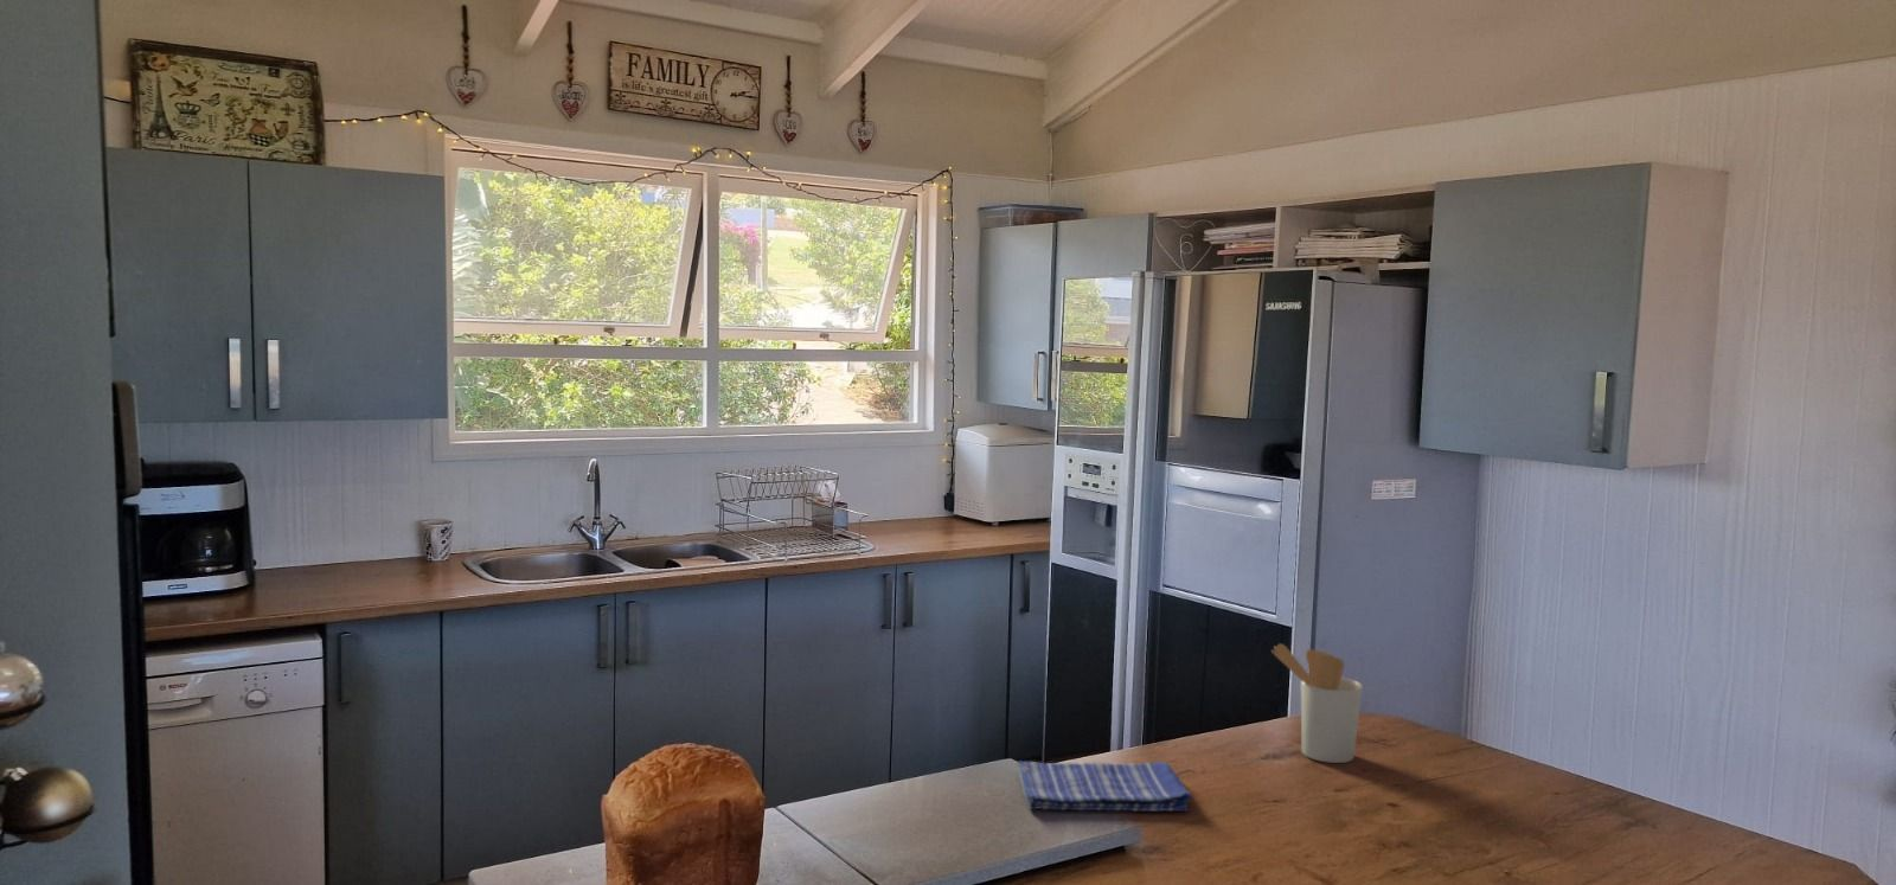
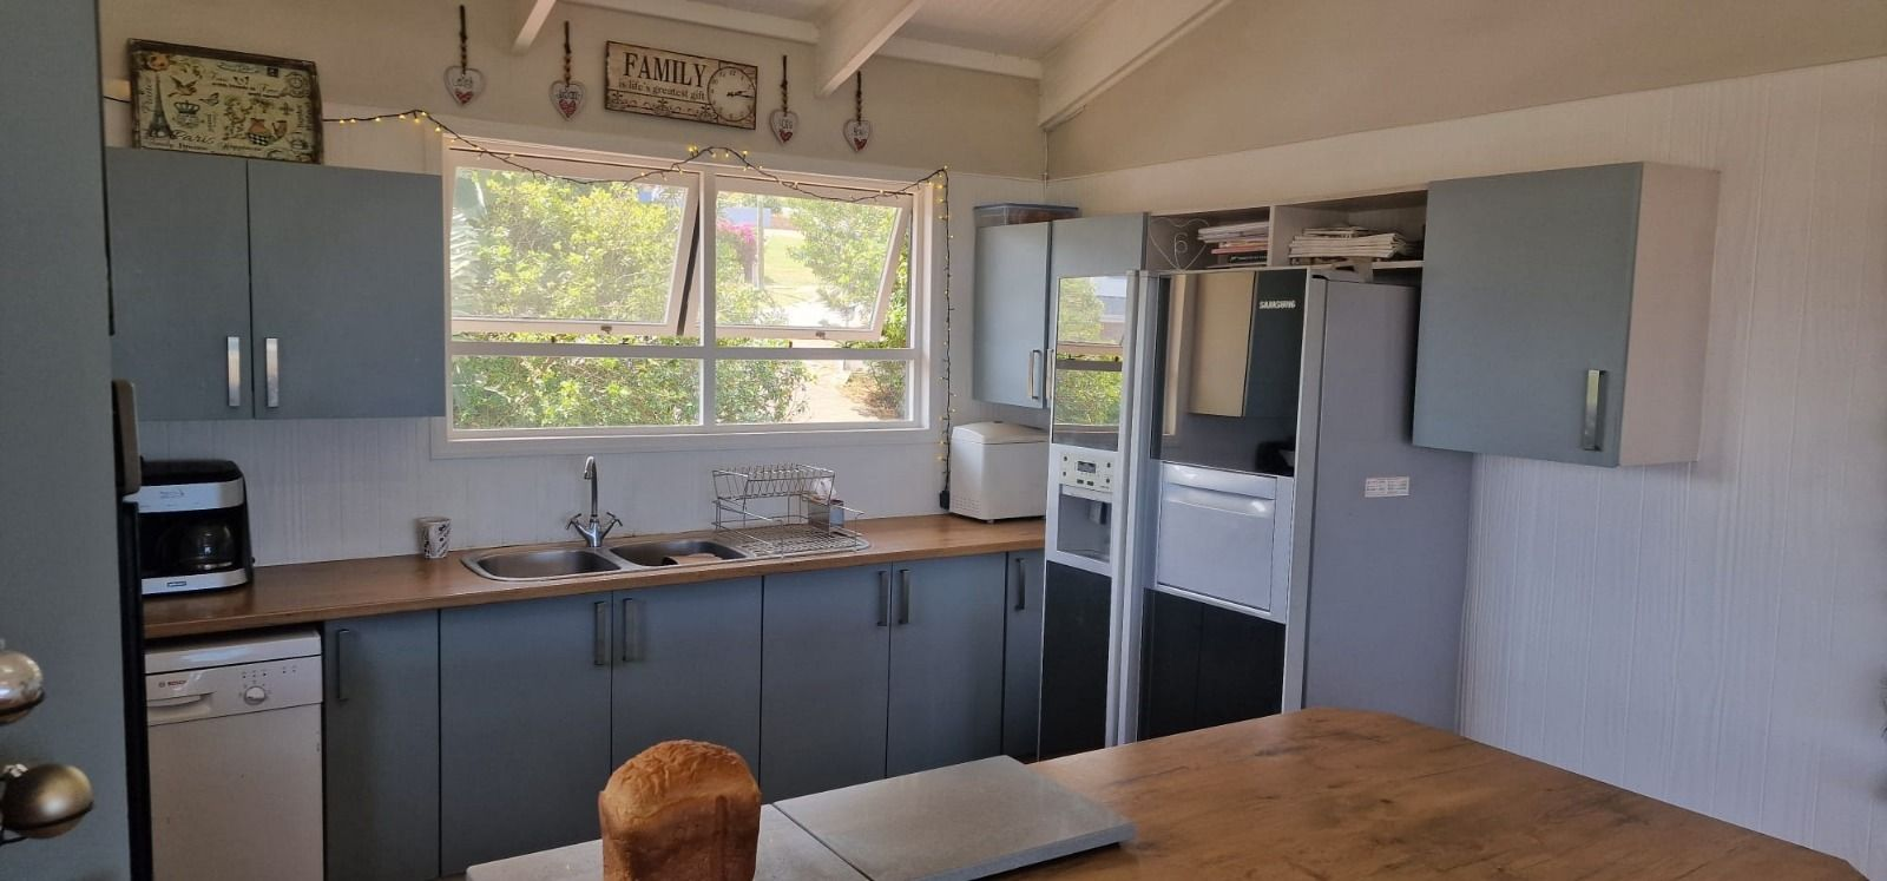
- utensil holder (1313, 699)
- dish towel (1100, 782)
